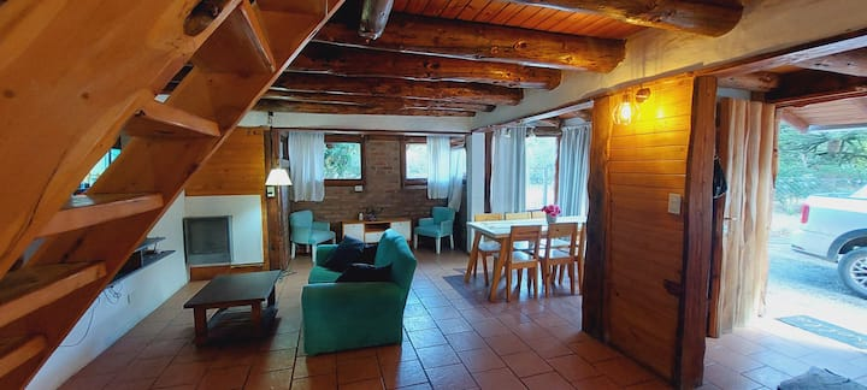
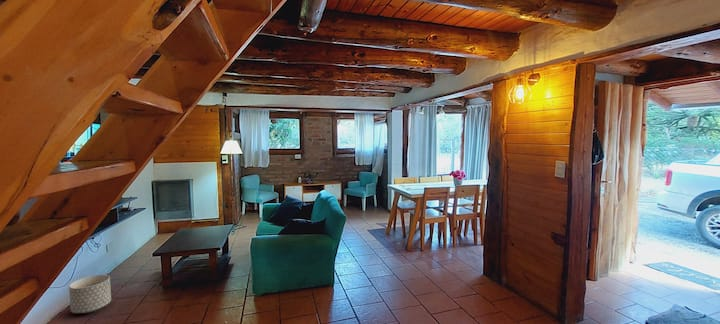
+ planter (91, 295)
